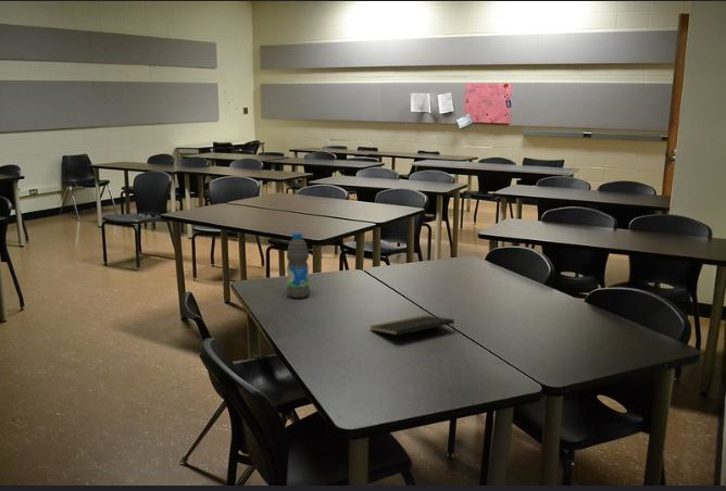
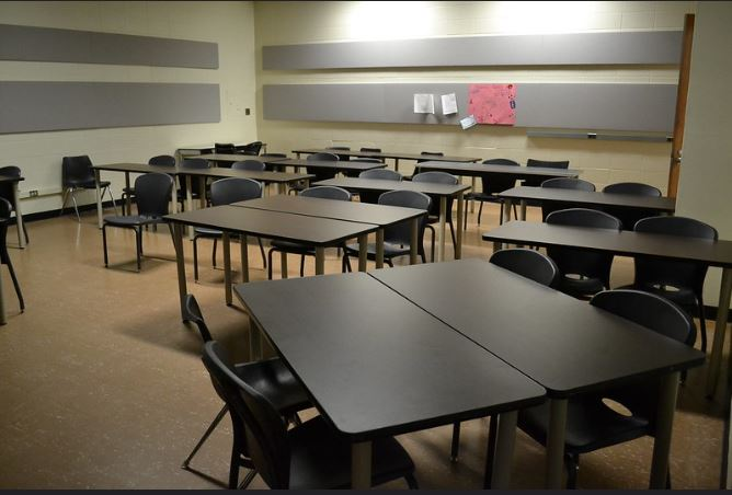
- water bottle (298, 264)
- notepad (411, 324)
